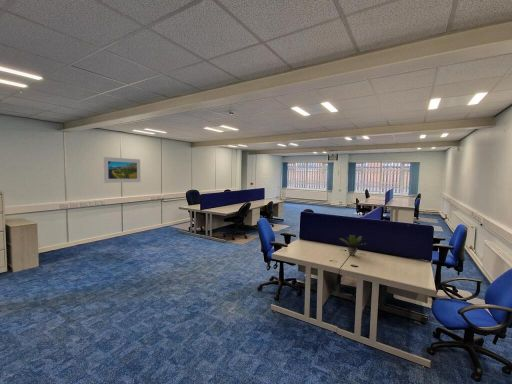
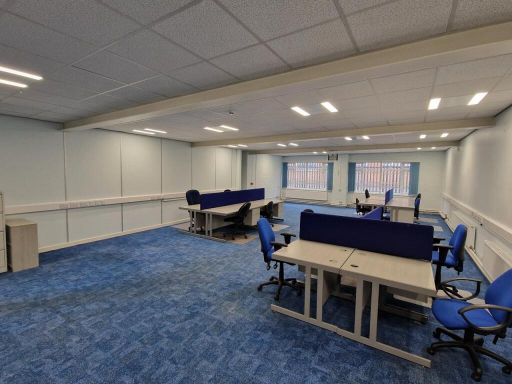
- potted plant (352, 245)
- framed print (123, 170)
